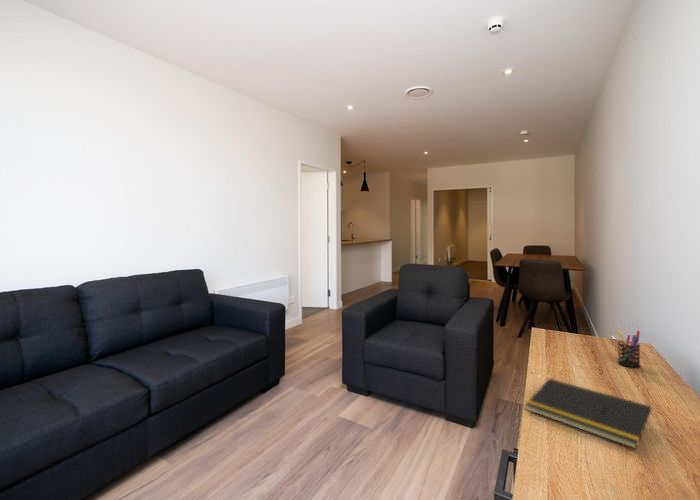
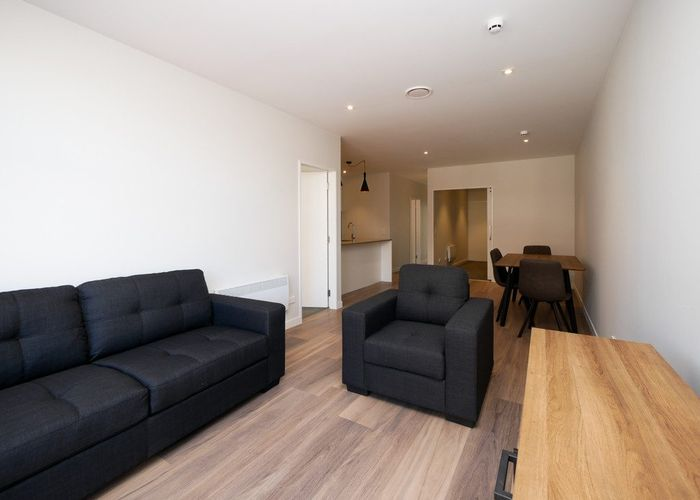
- notepad (585, 407)
- pen holder (631, 346)
